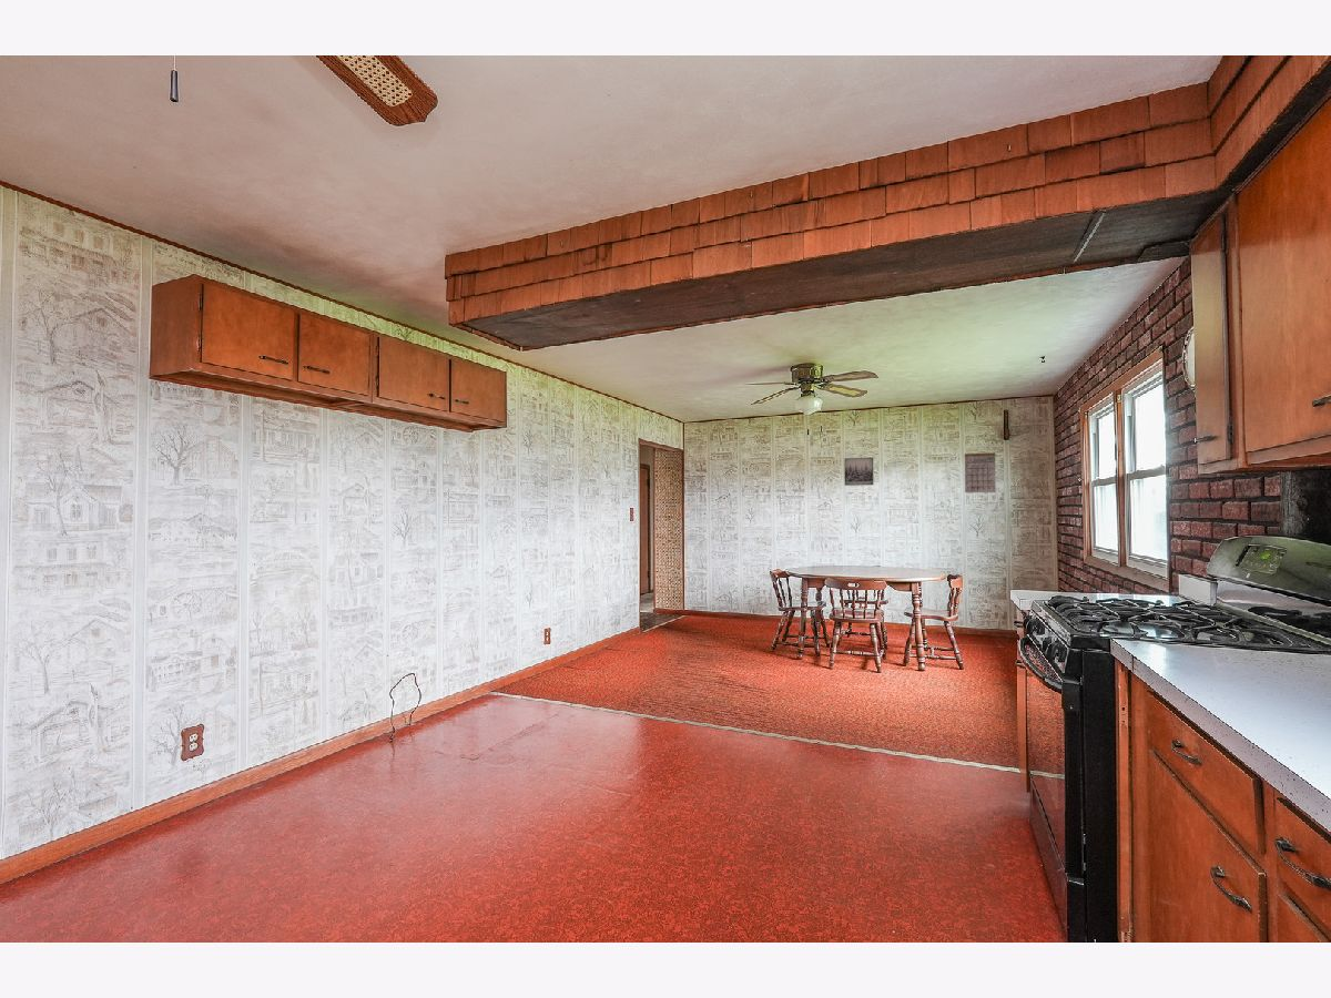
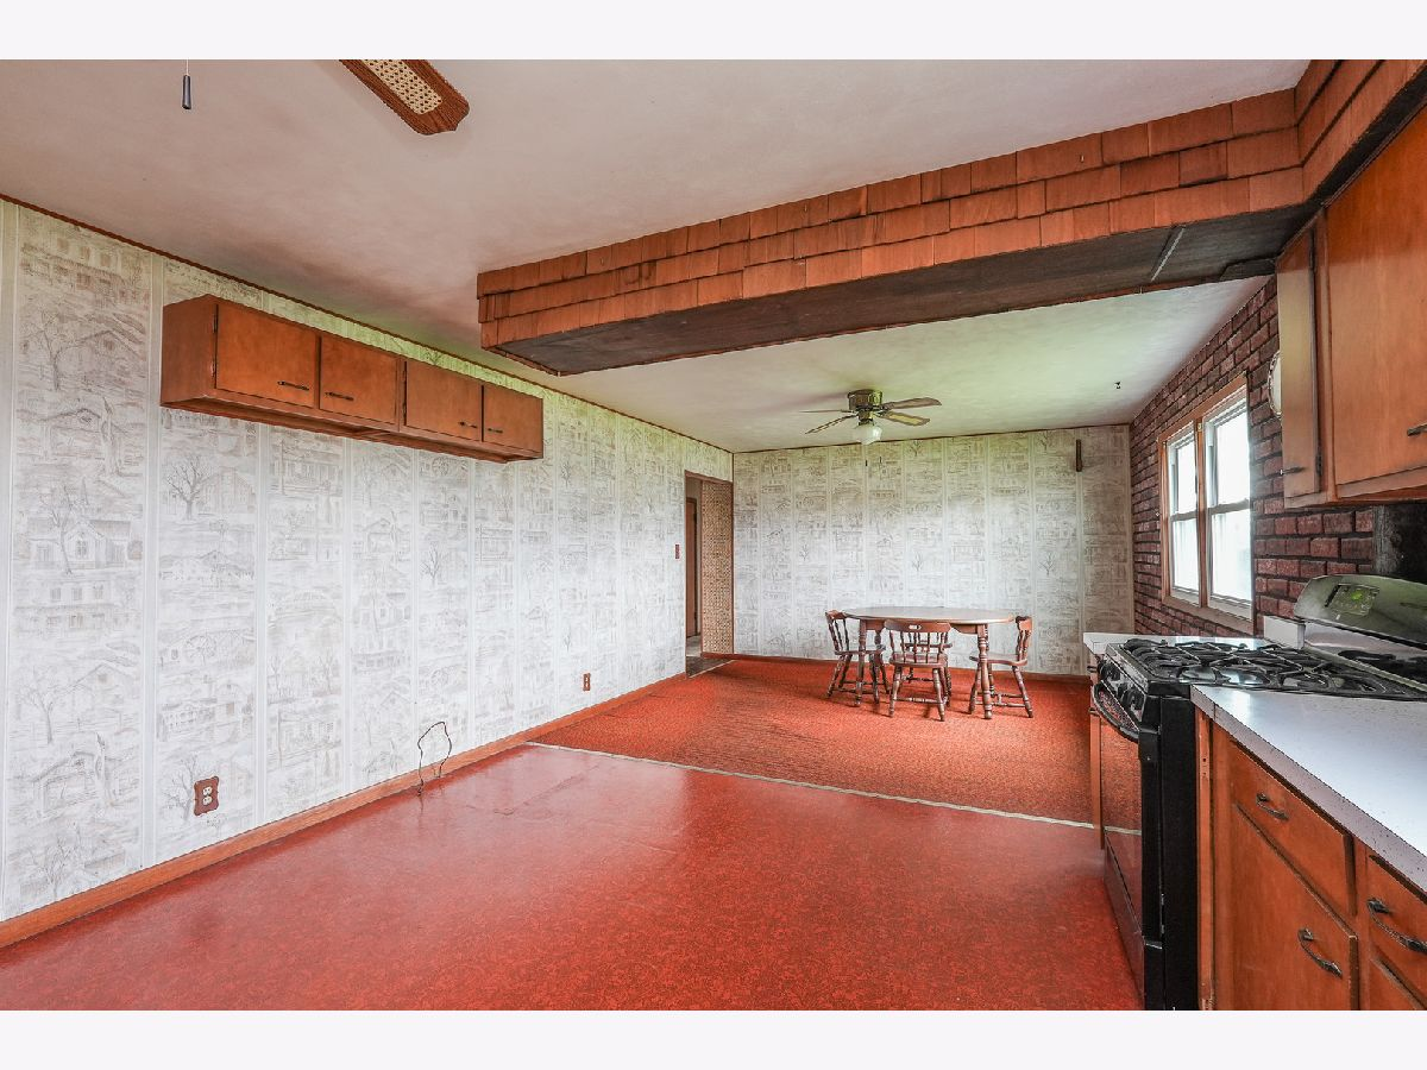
- wall art (858, 471)
- calendar (979, 468)
